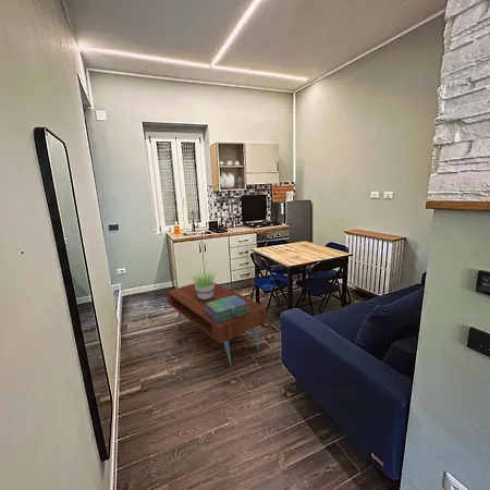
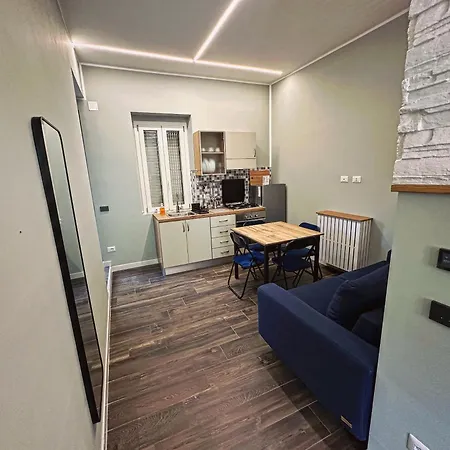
- potted plant (204, 284)
- stack of books (226, 307)
- coffee table (212, 319)
